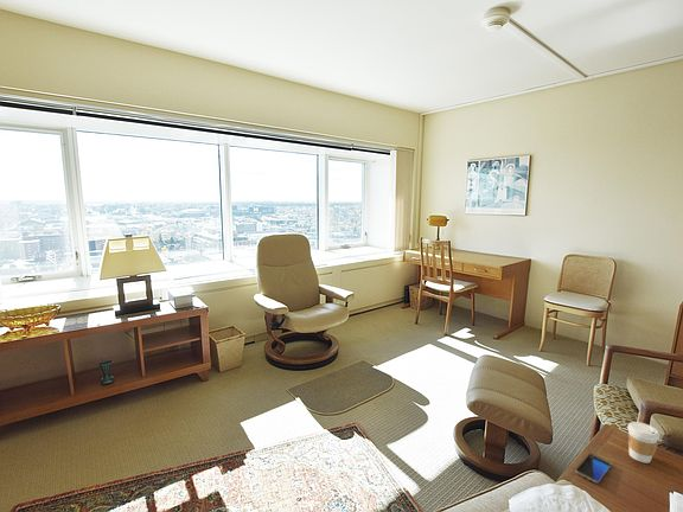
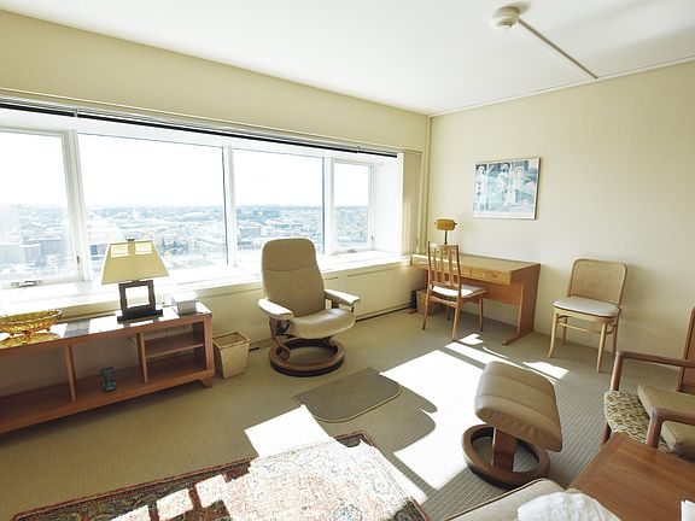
- smartphone (593, 467)
- coffee cup (641, 441)
